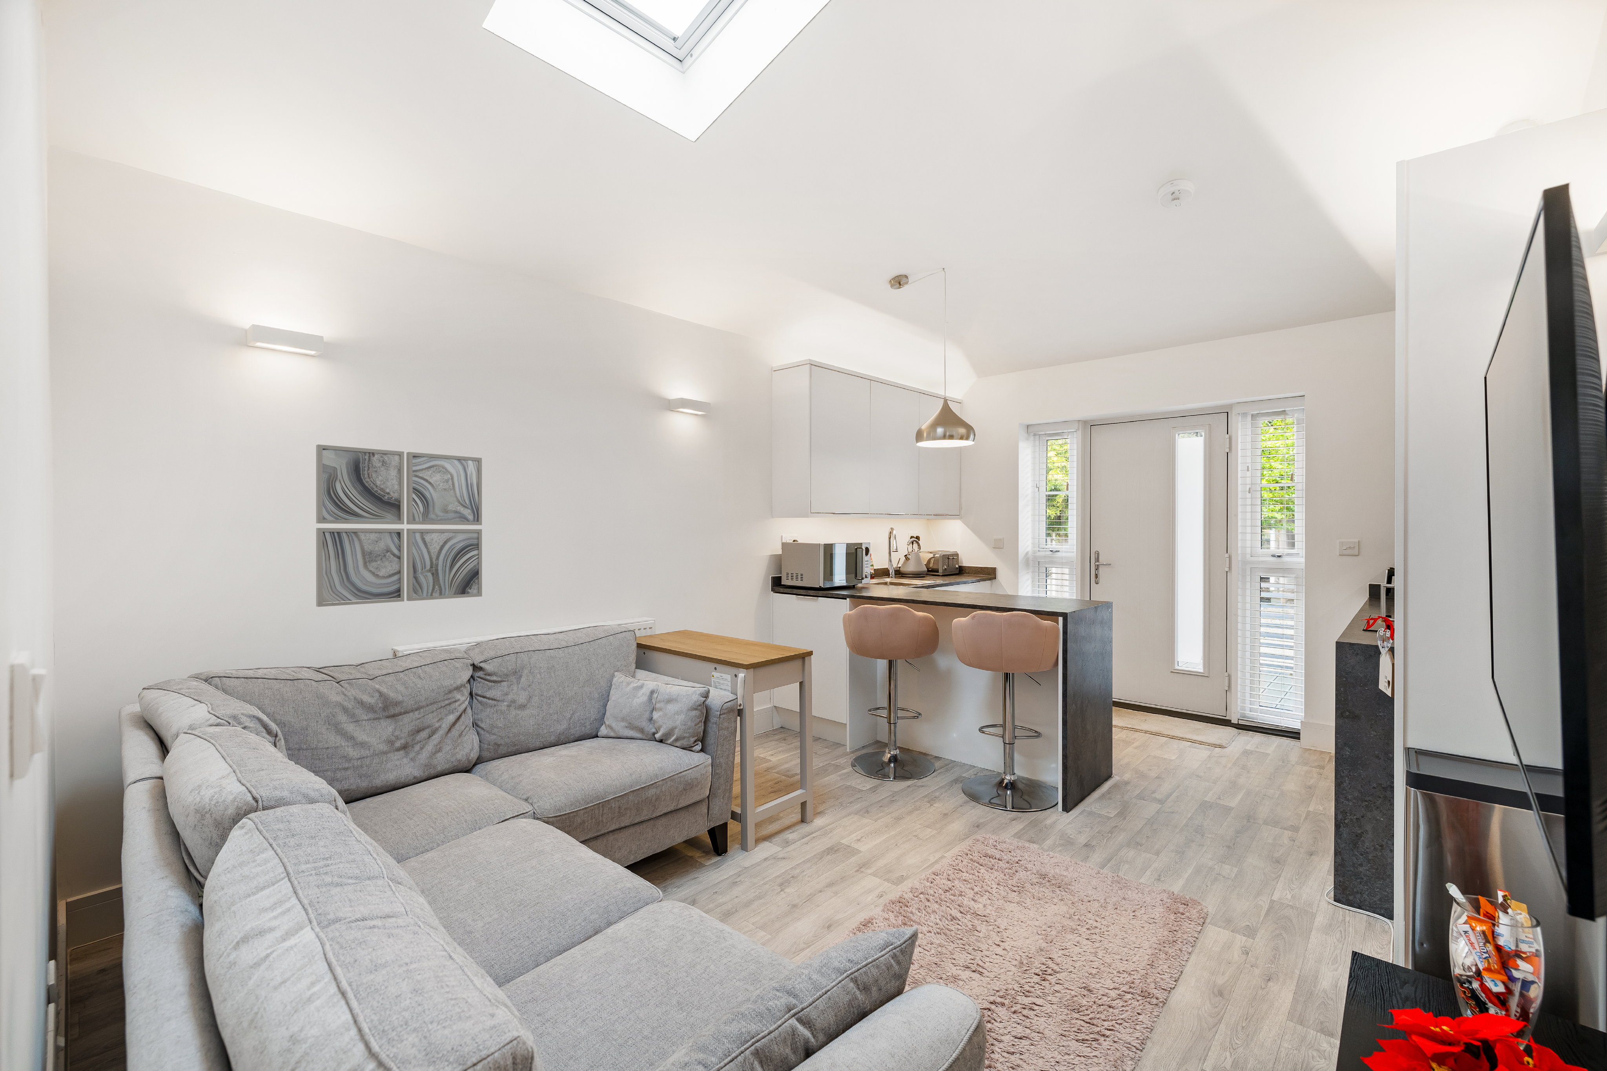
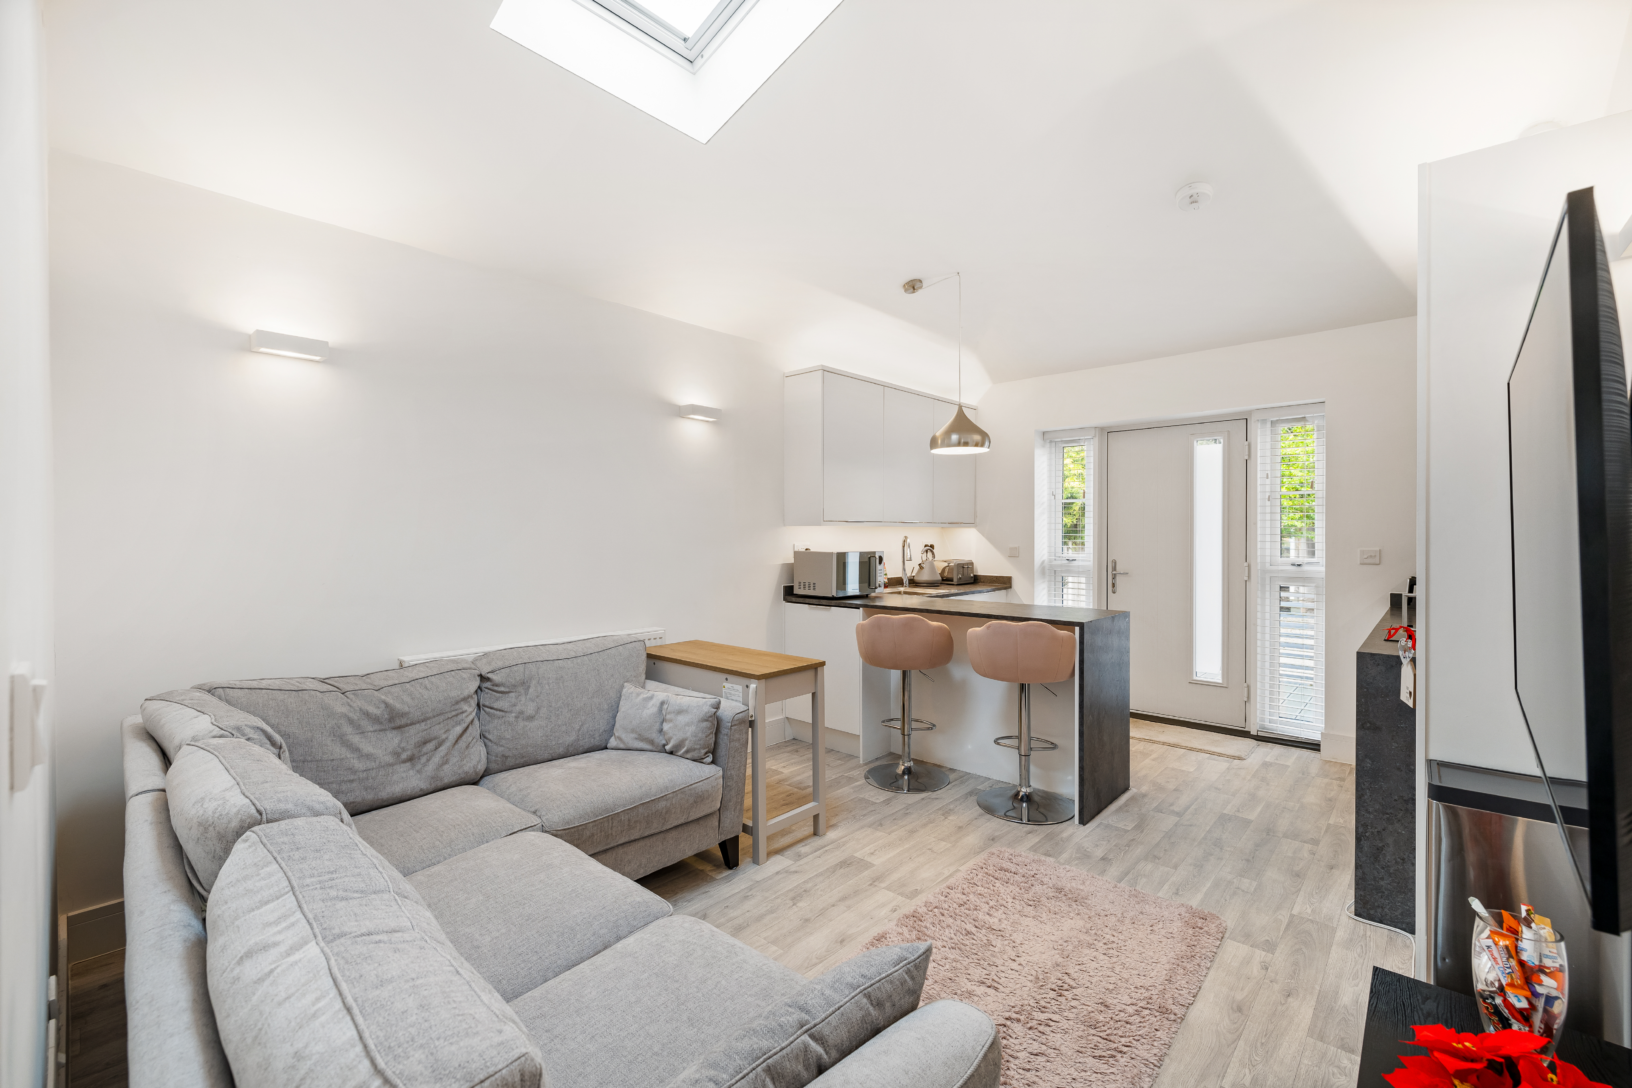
- wall art (407, 528)
